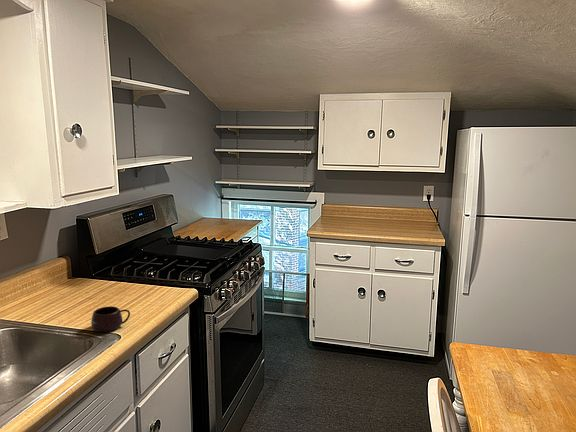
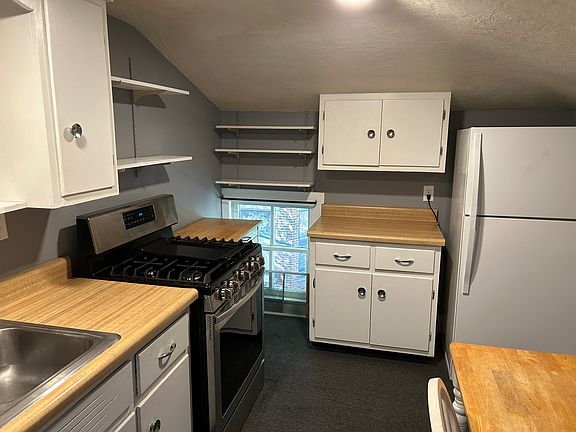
- mug (110, 318)
